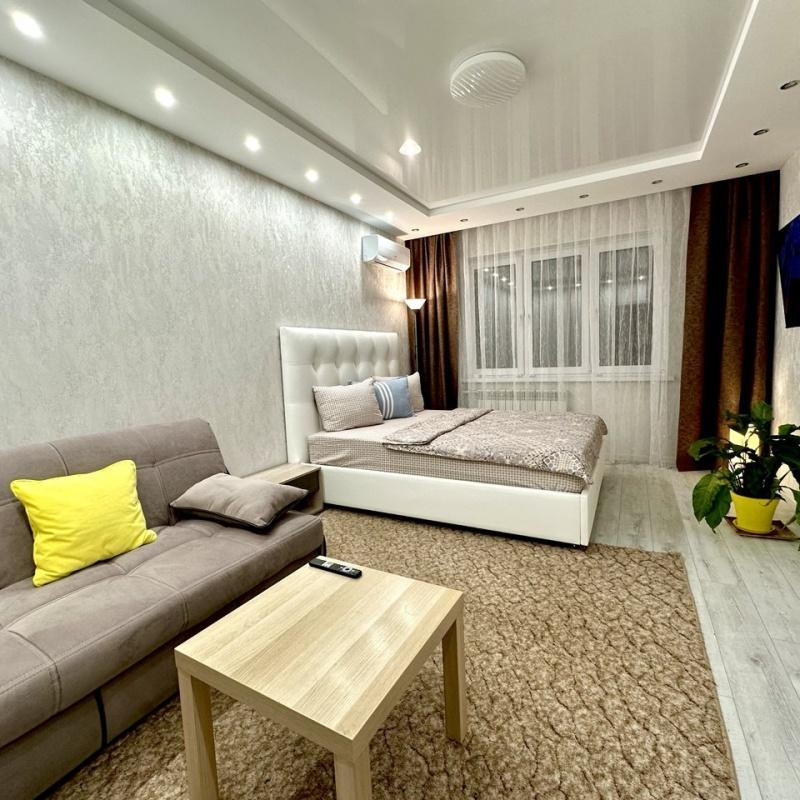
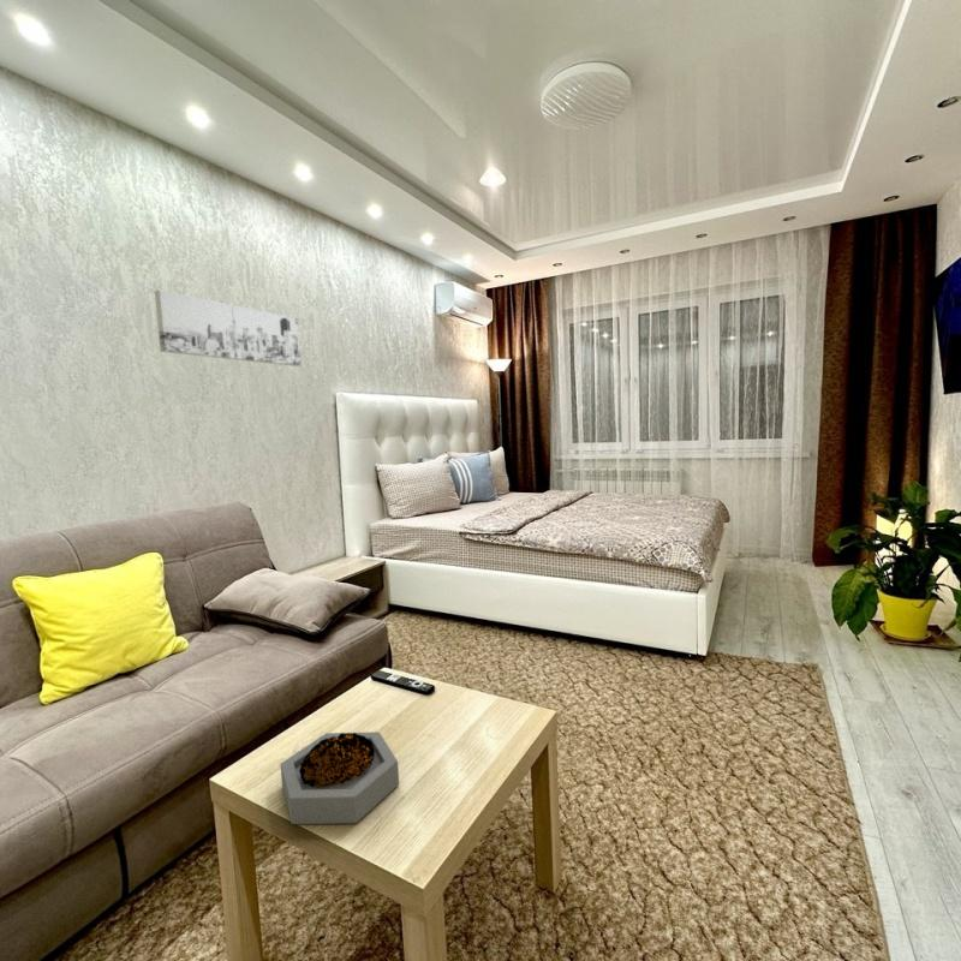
+ wall art (237, 333)
+ decorative bowl (338, 759)
